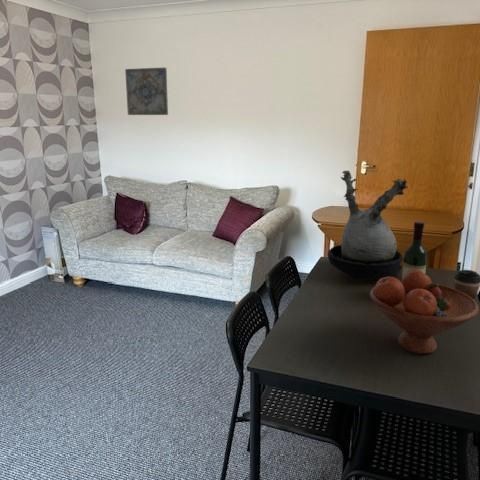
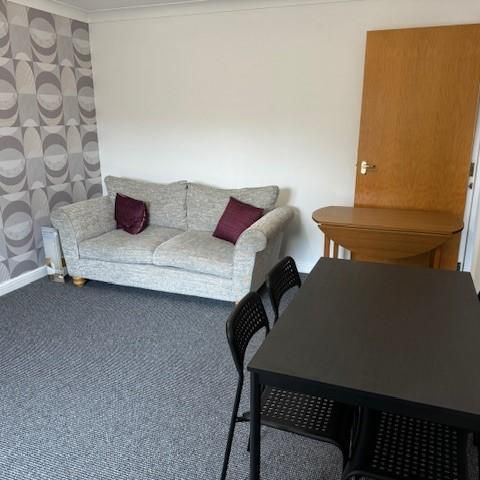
- plant (371, 224)
- wall art (146, 92)
- coffee cup (466, 285)
- wine bottle (414, 261)
- fruit bowl (420, 312)
